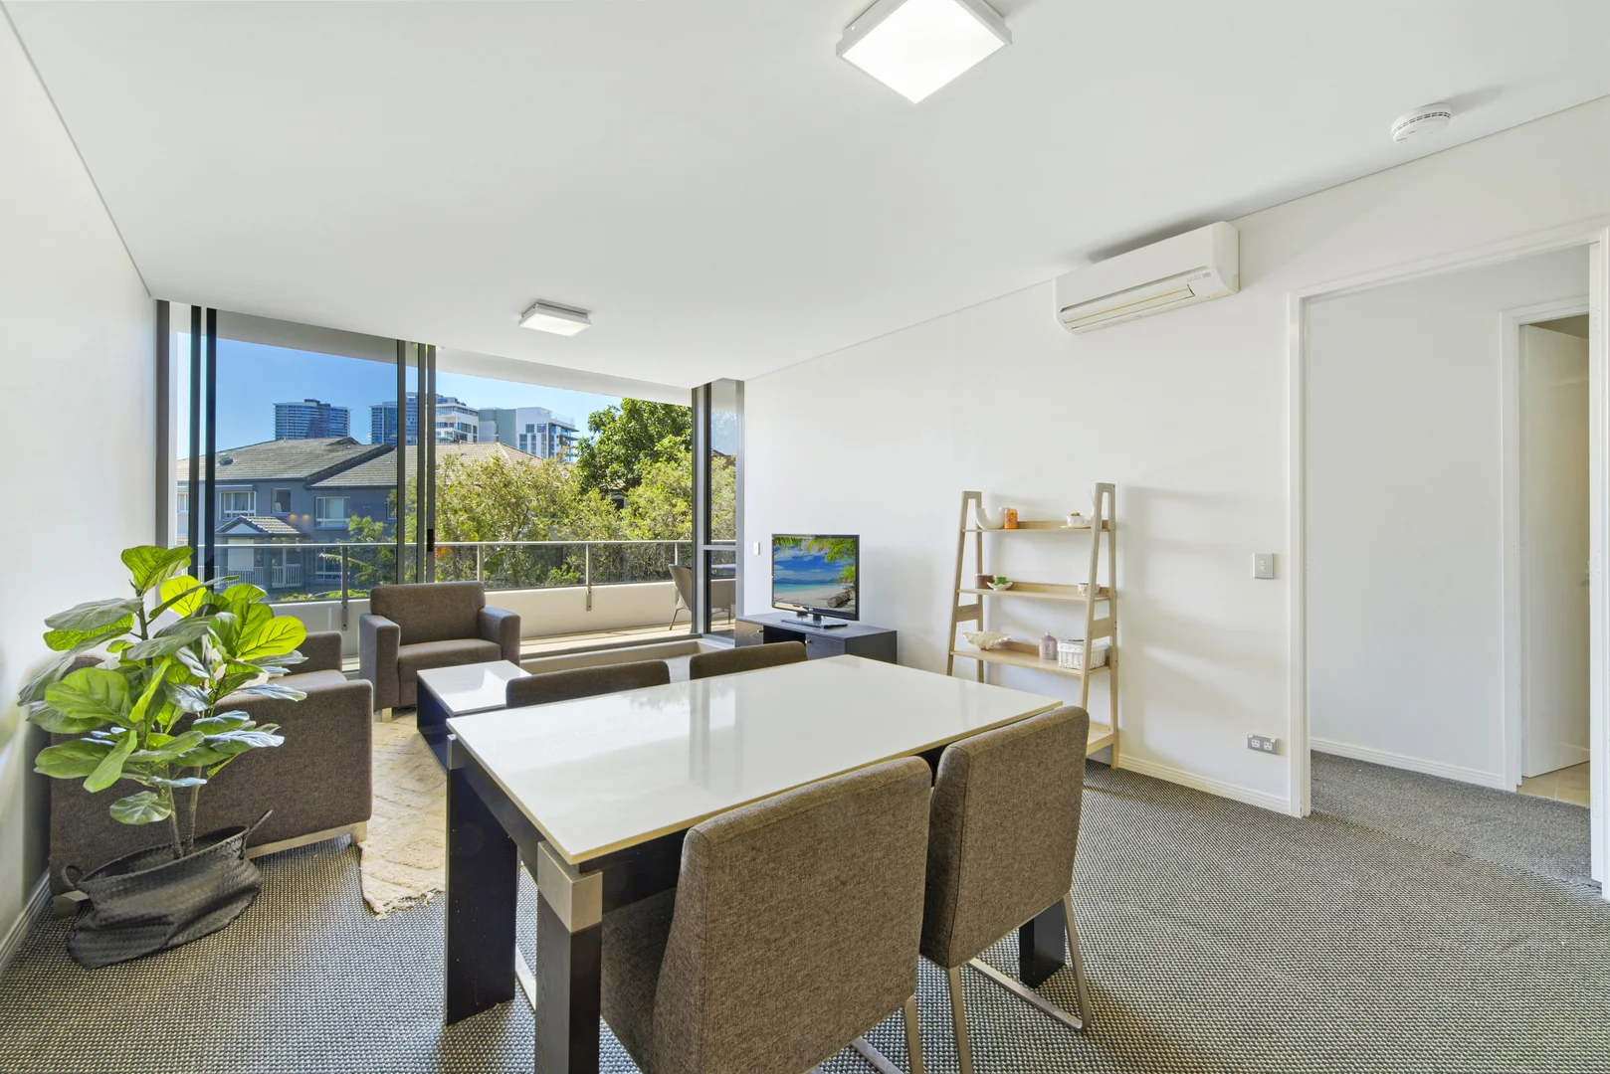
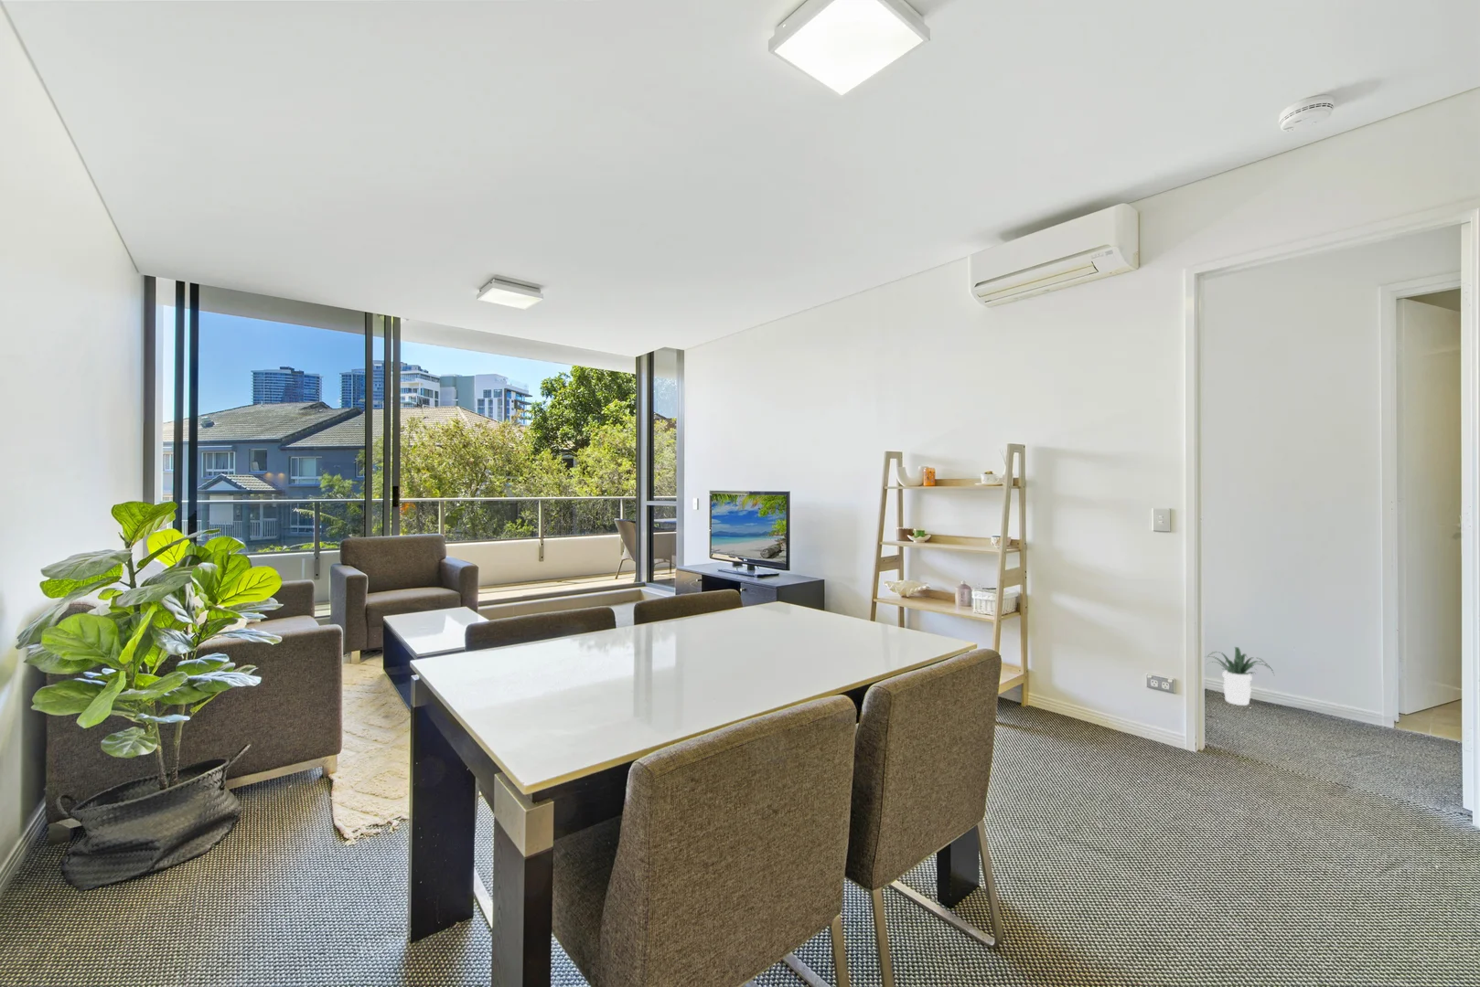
+ potted plant (1236, 676)
